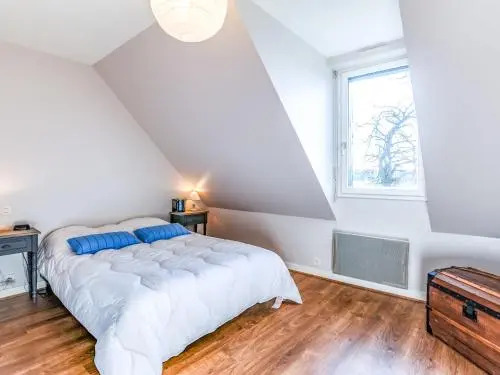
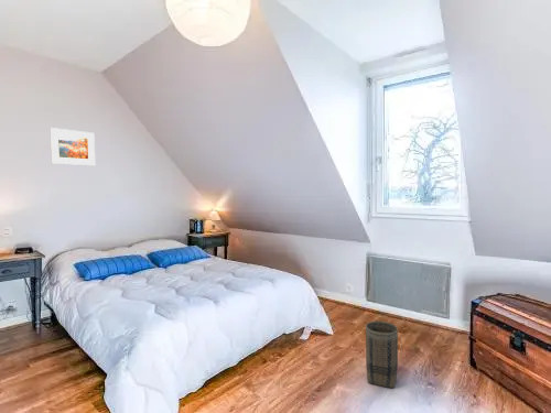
+ basket (381, 352)
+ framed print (73, 146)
